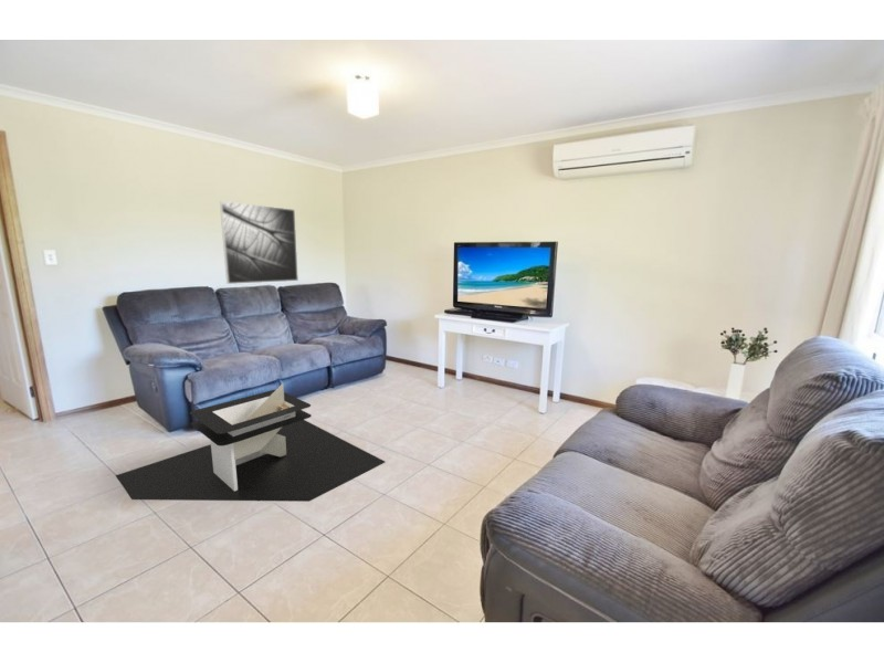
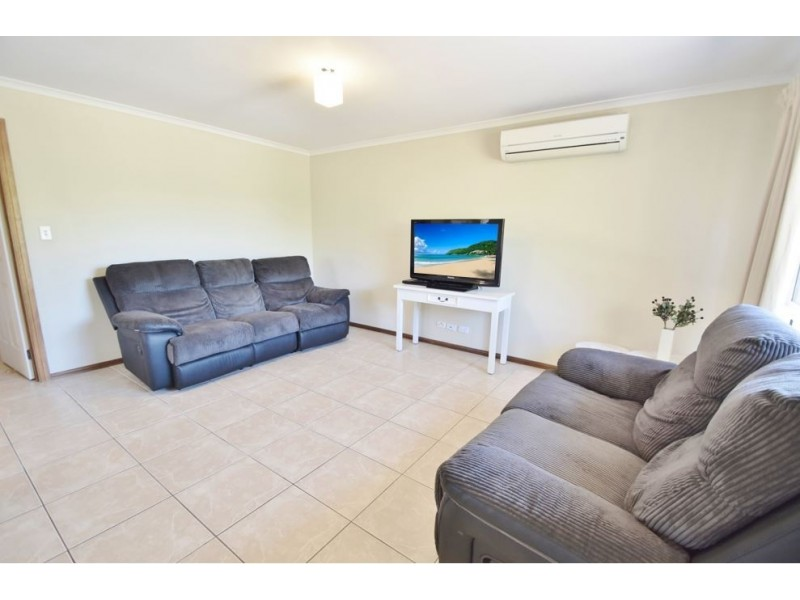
- coffee table (253, 429)
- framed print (262, 244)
